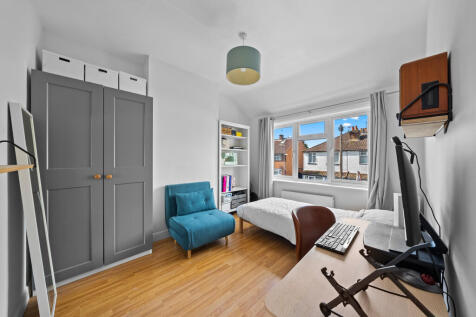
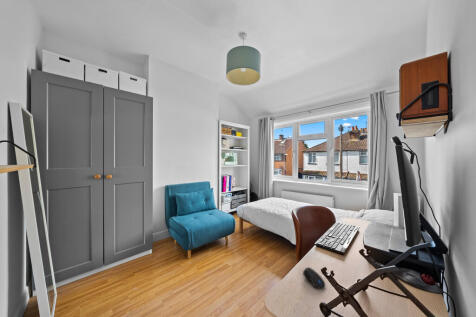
+ computer mouse (313, 277)
